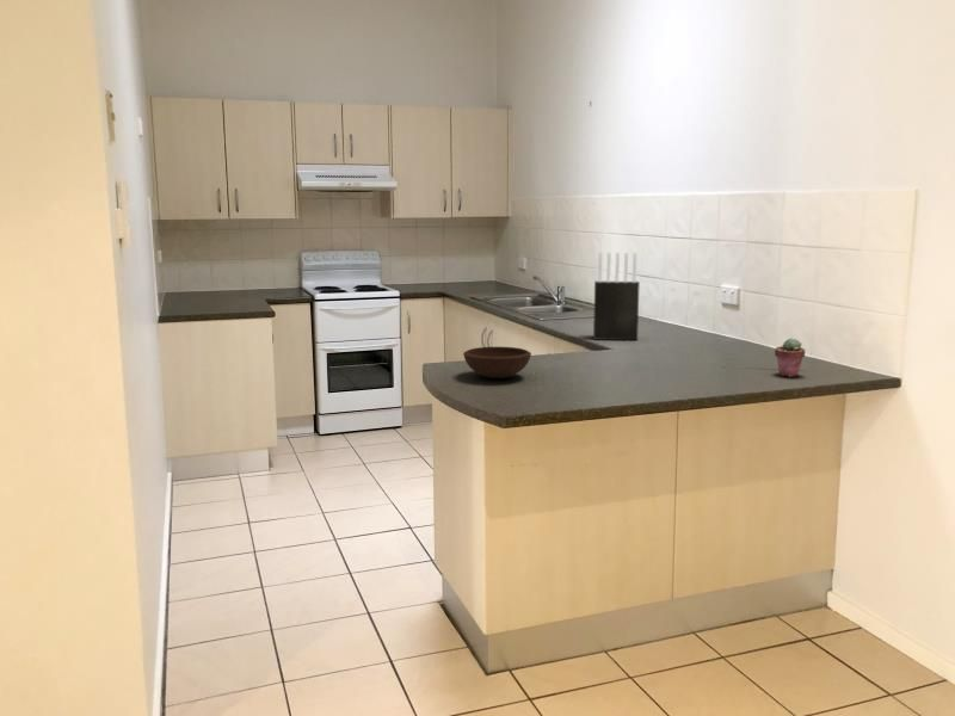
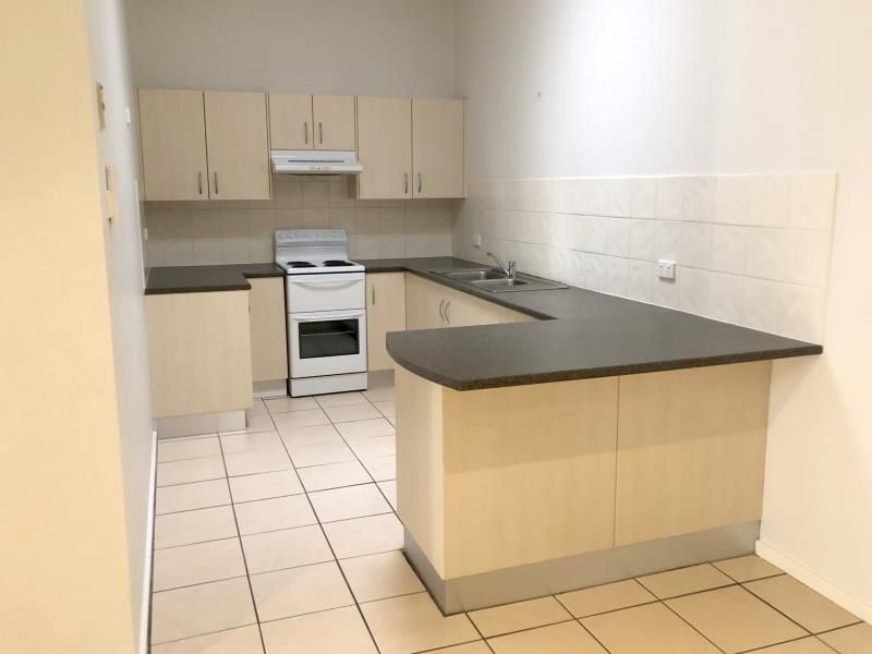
- potted succulent (789, 356)
- knife block (616, 295)
- bowl (497, 364)
